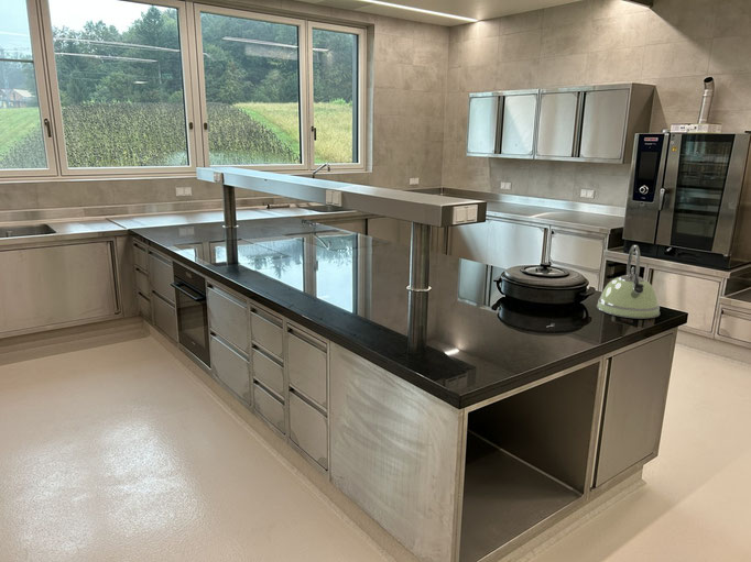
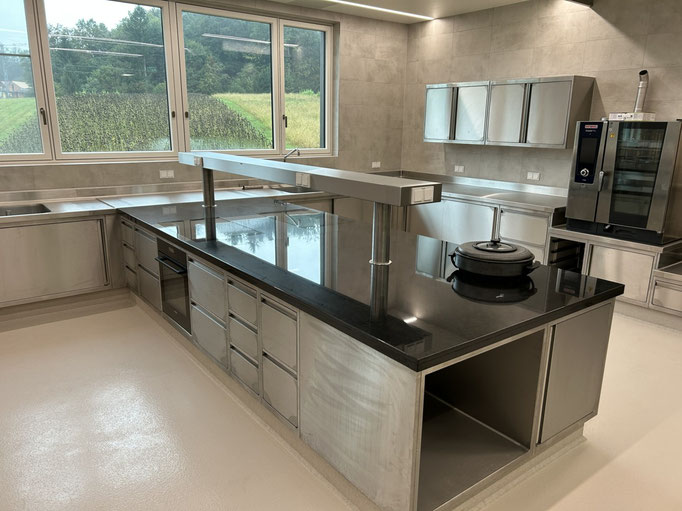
- kettle (632, 278)
